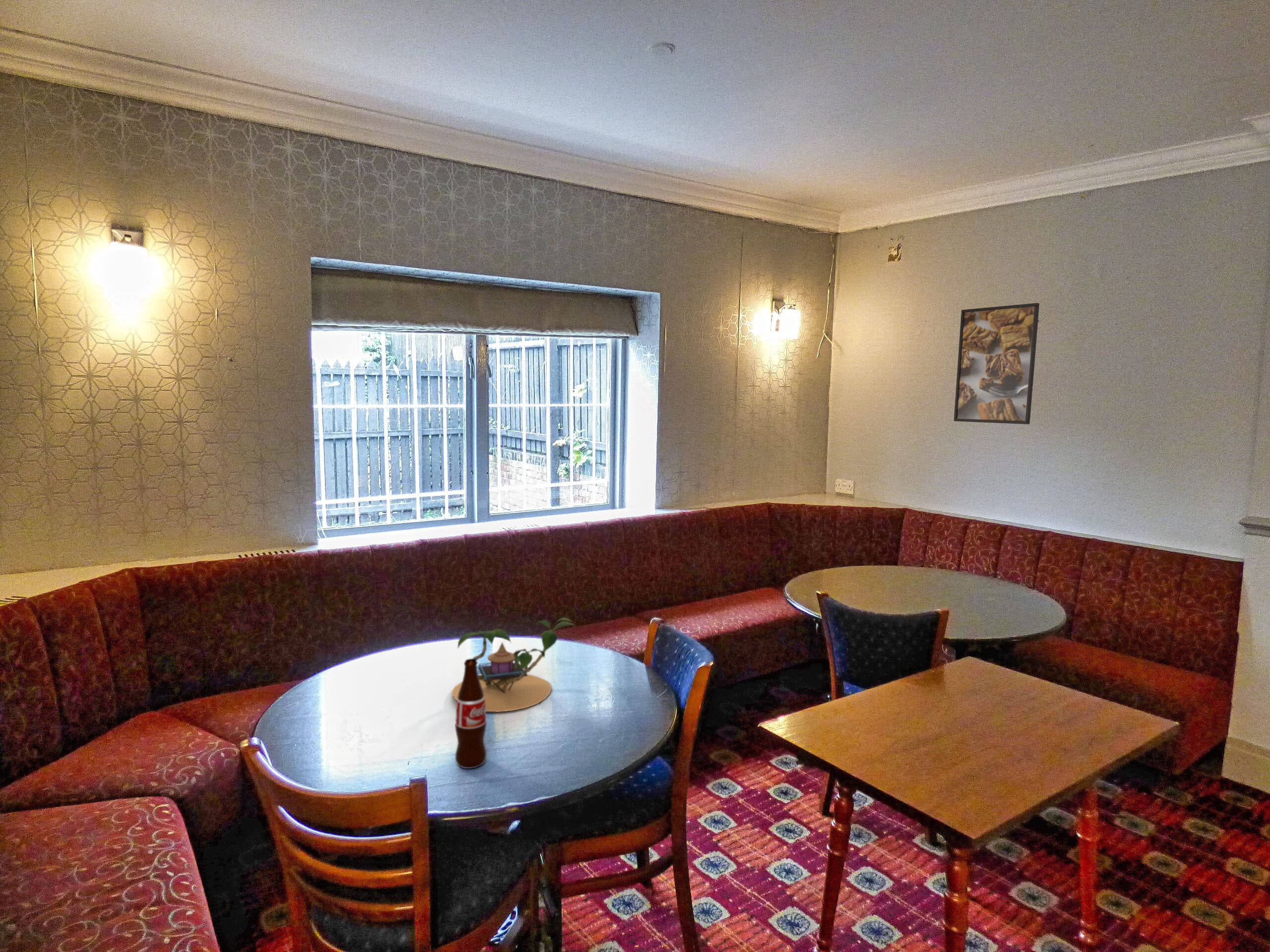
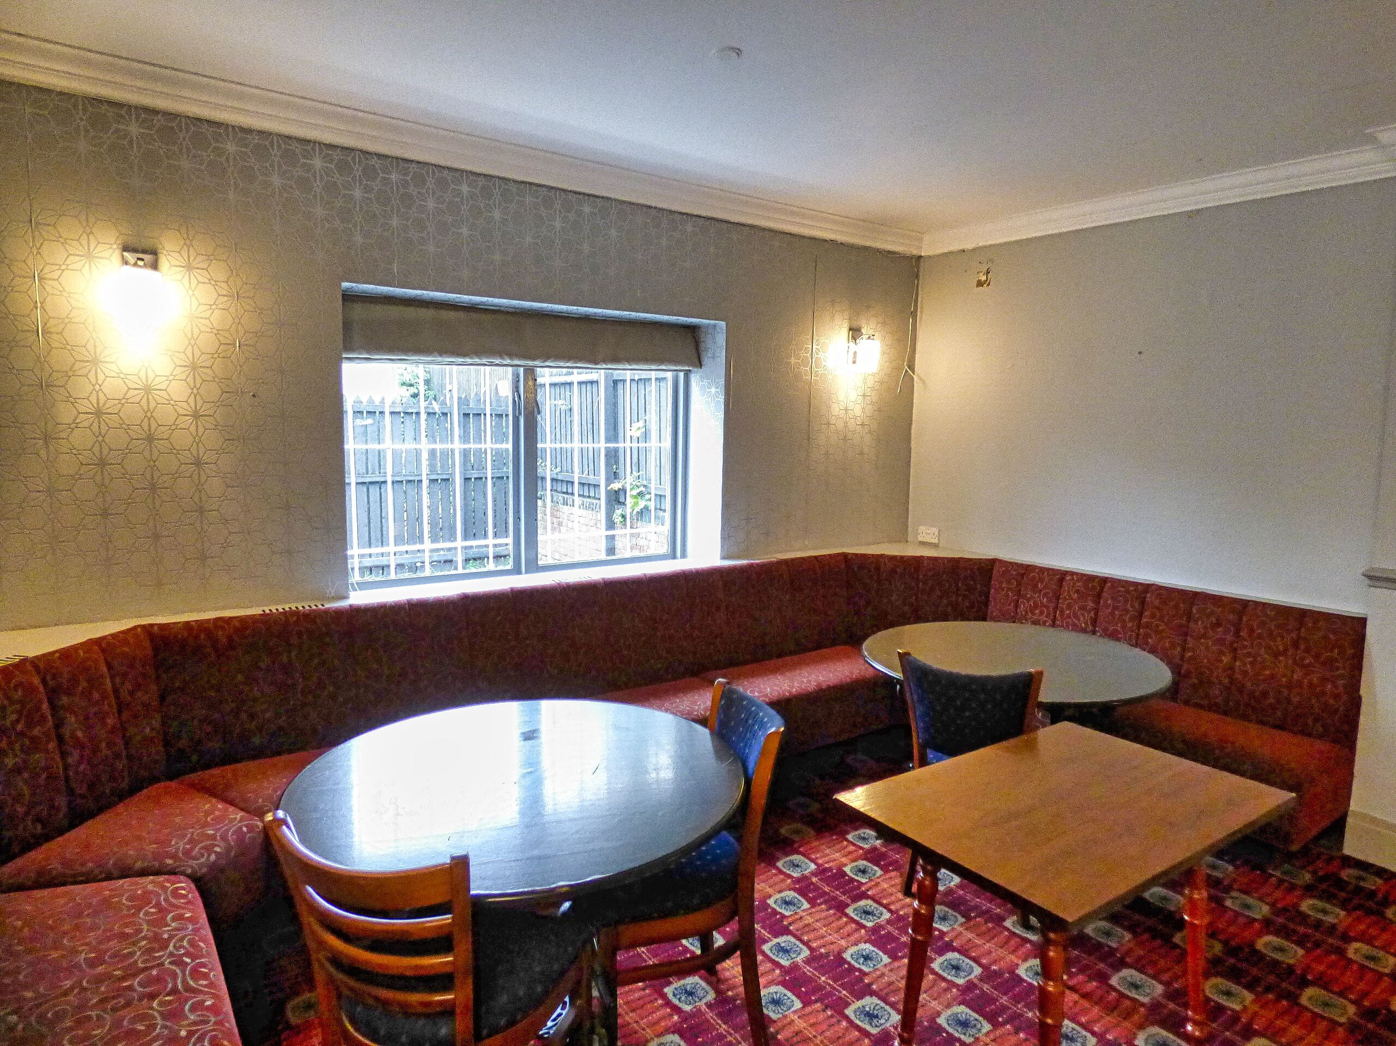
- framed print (994, 365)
- bottle (471, 712)
- plant (519, 658)
